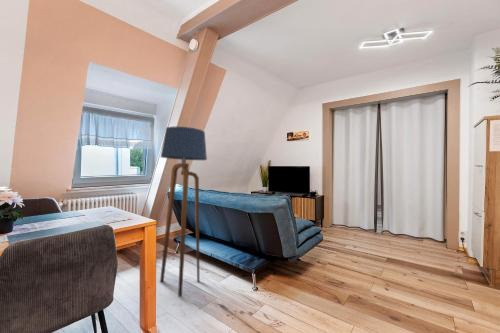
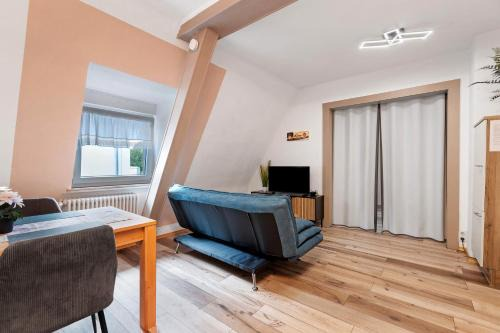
- floor lamp (182, 206)
